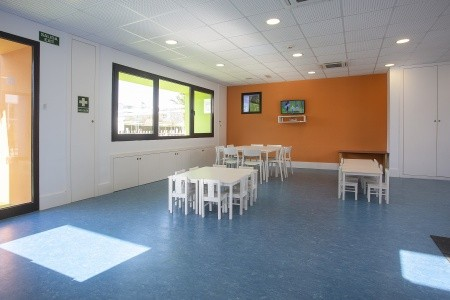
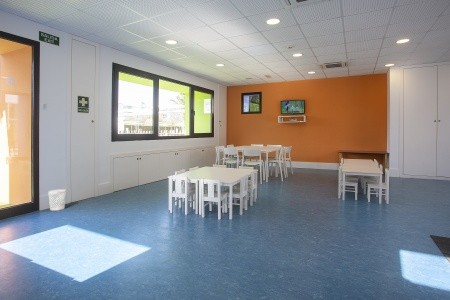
+ wastebasket (57, 200)
